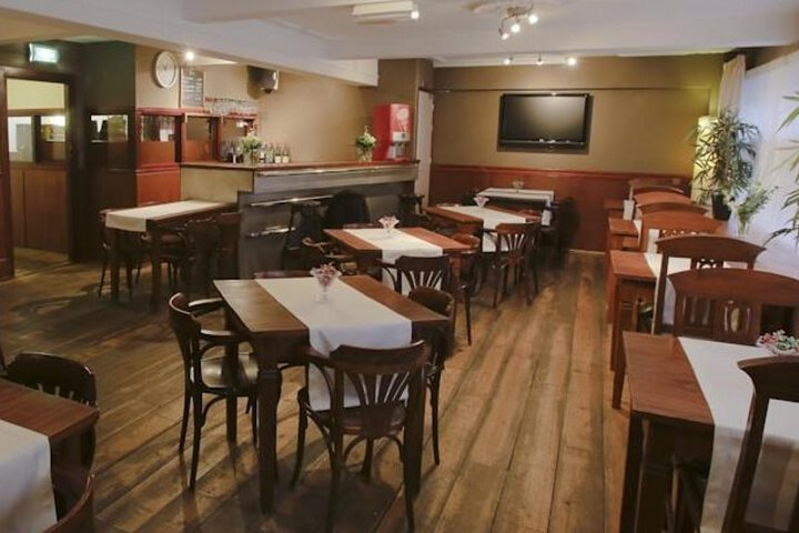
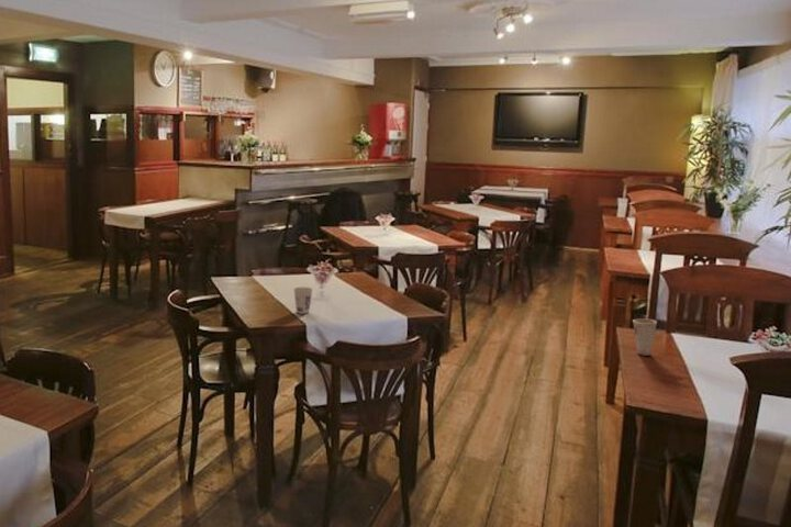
+ cup (643, 336)
+ cup (302, 300)
